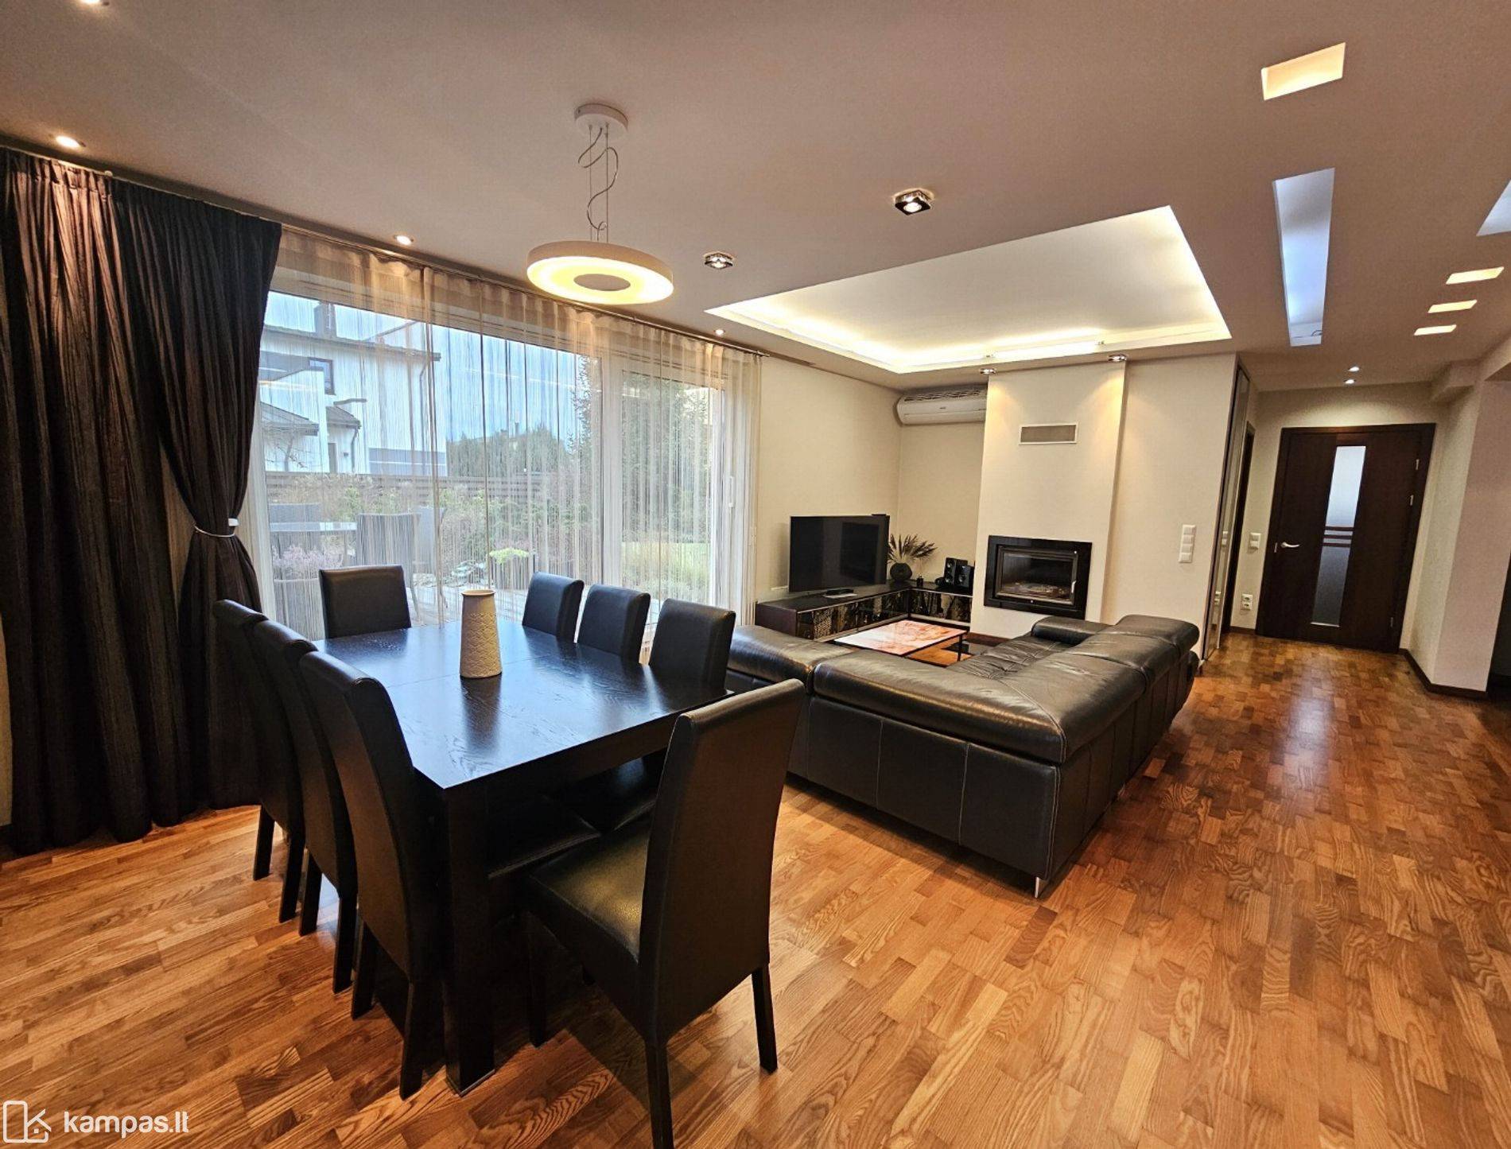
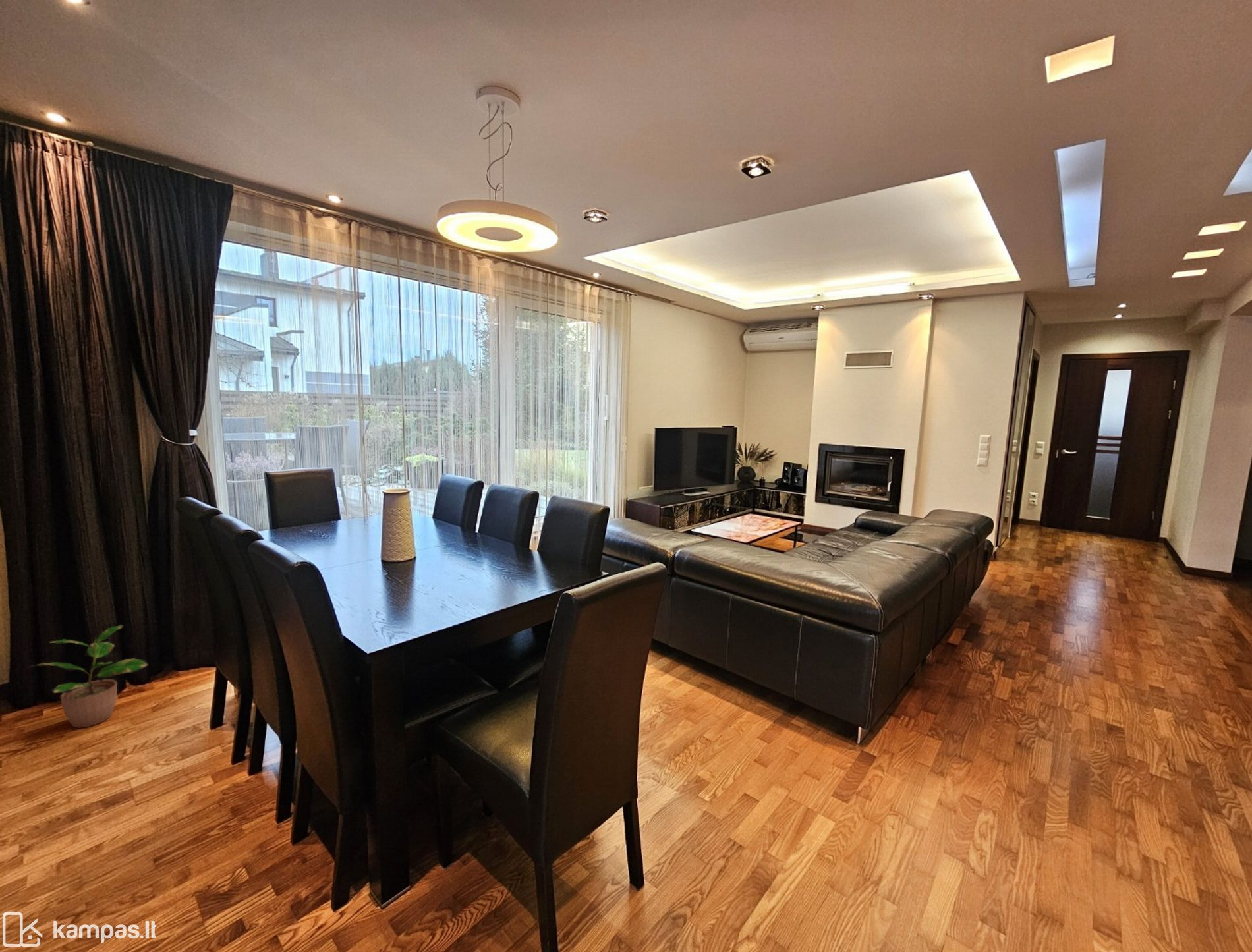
+ potted plant (91, 675)
